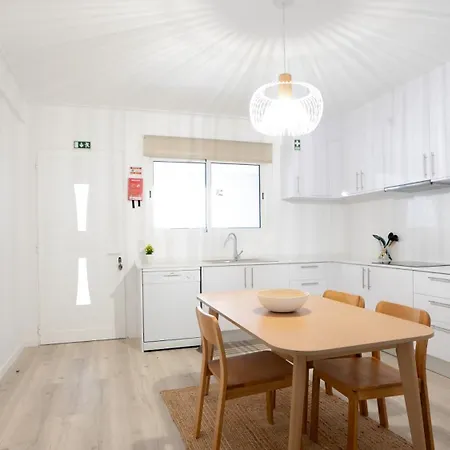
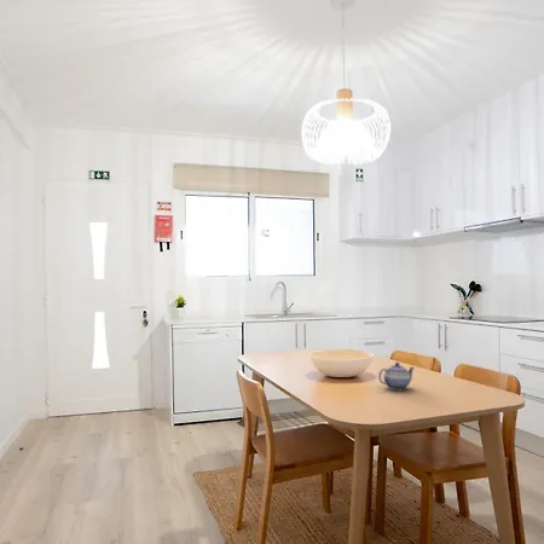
+ teapot (397, 375)
